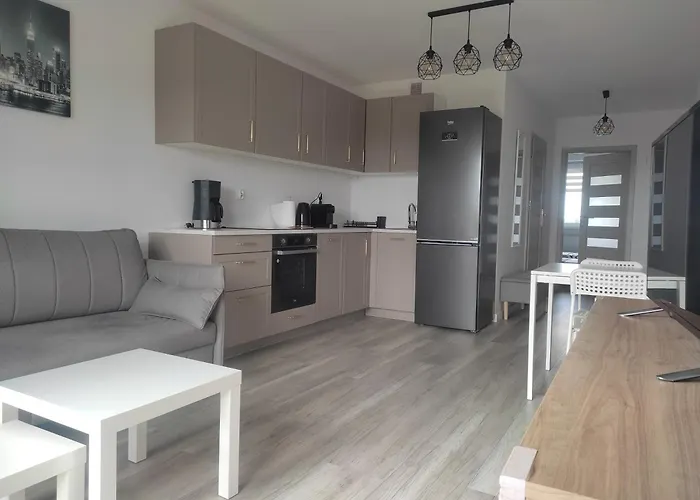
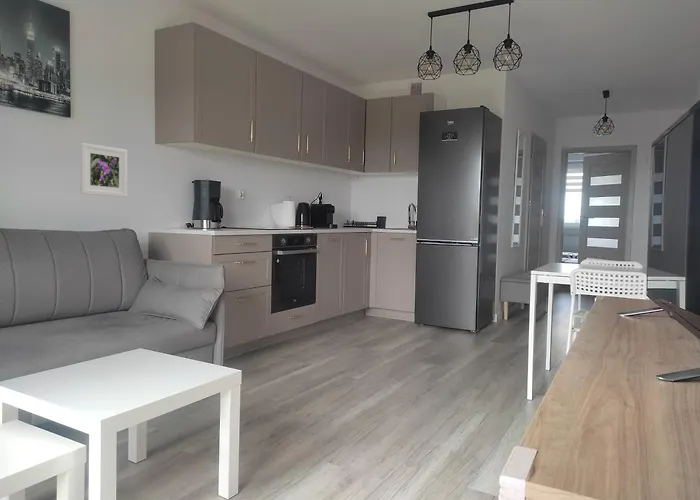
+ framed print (104, 170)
